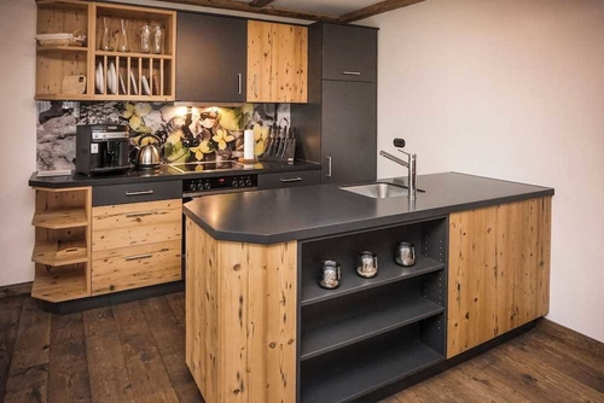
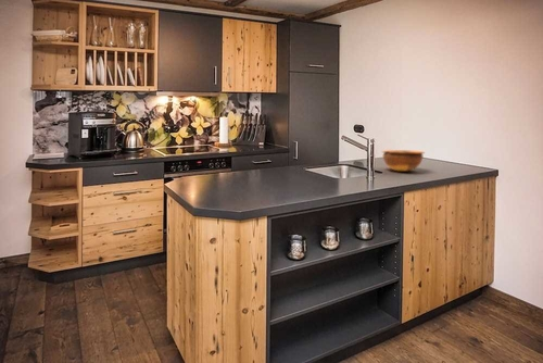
+ bowl (402, 160)
